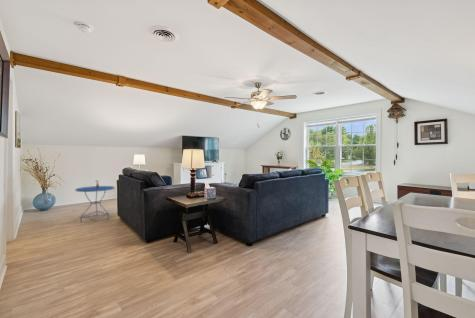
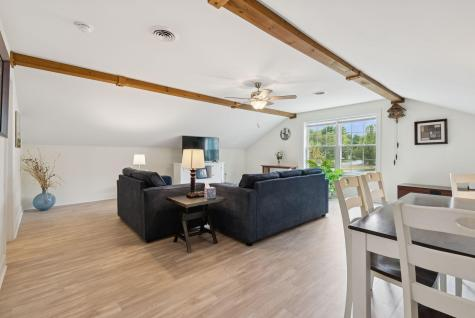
- side table (96, 199)
